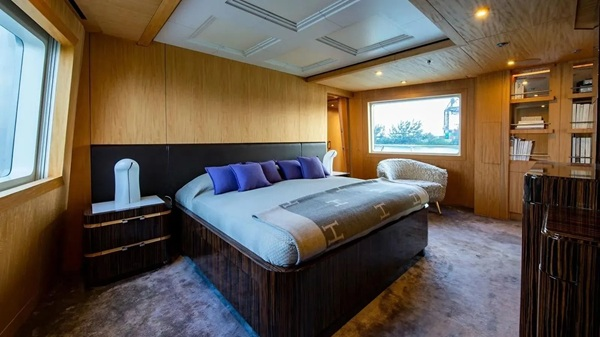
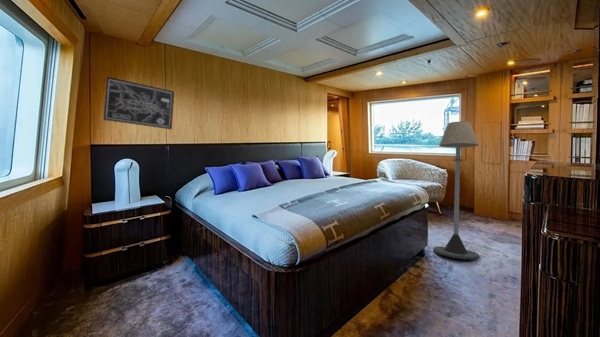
+ wall art (141, 104)
+ floor lamp (457, 187)
